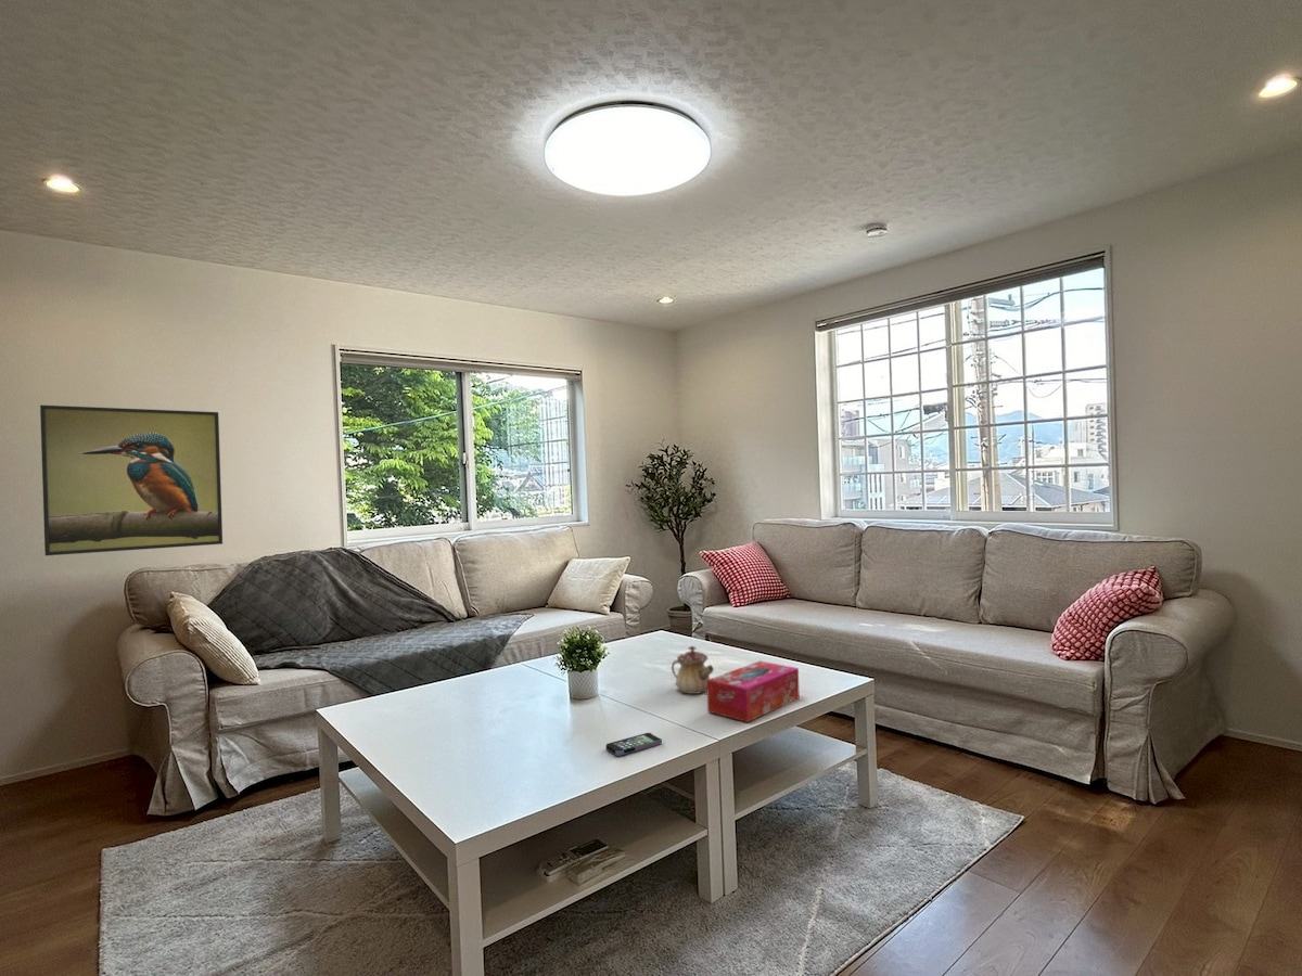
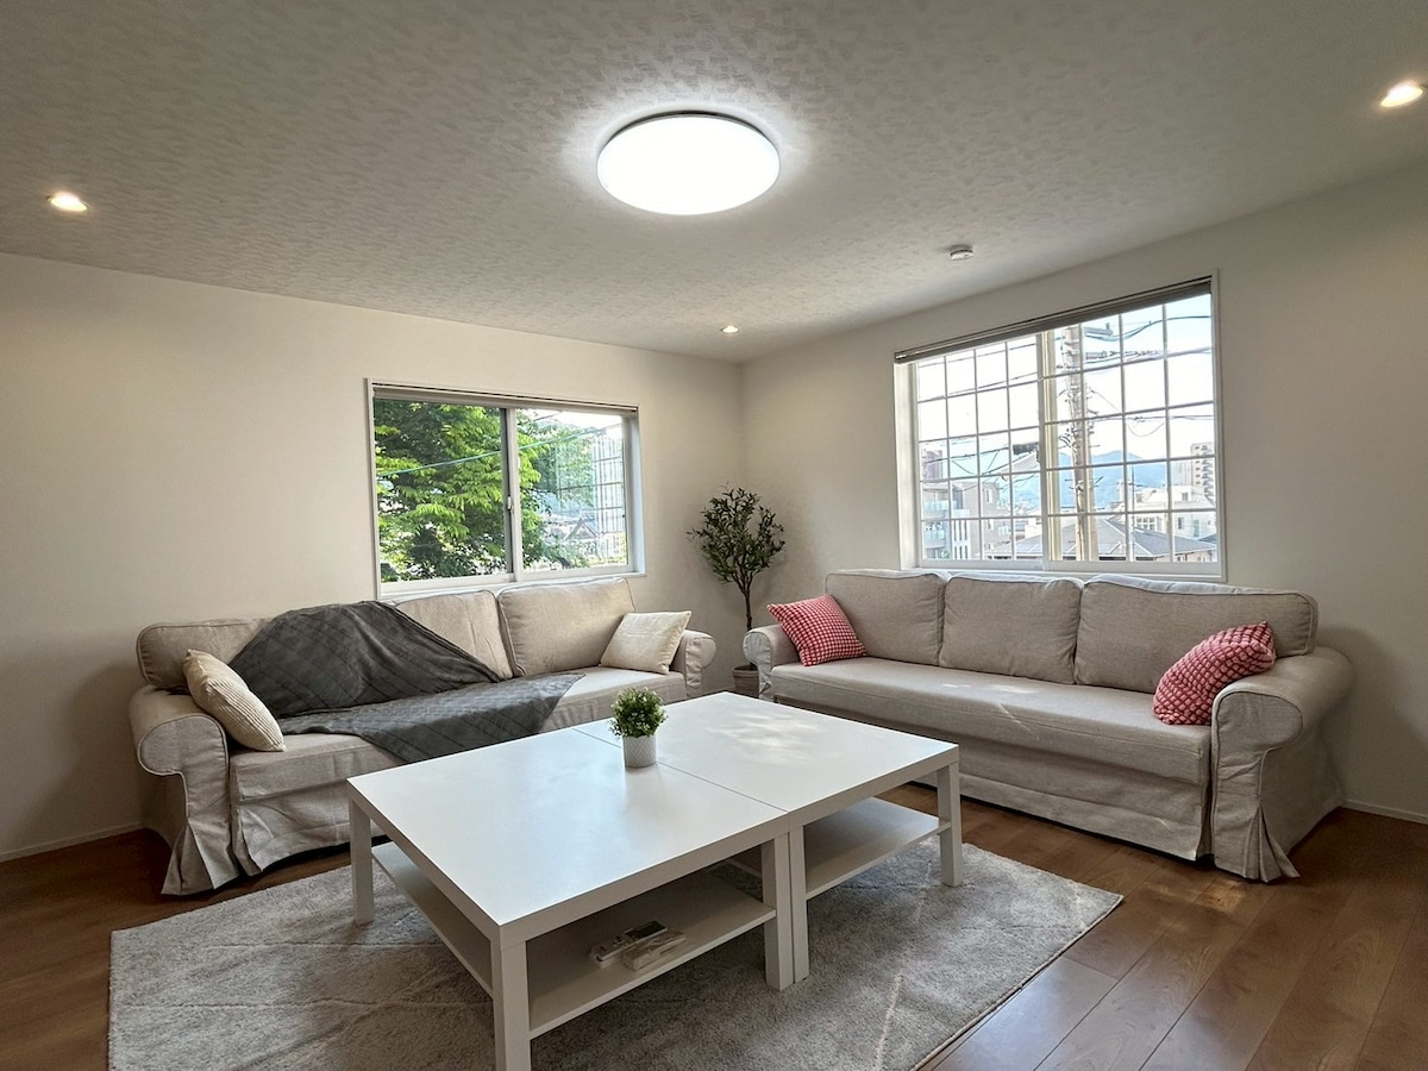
- tissue box (754, 689)
- teapot (690, 667)
- smartphone (634, 743)
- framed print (137, 478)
